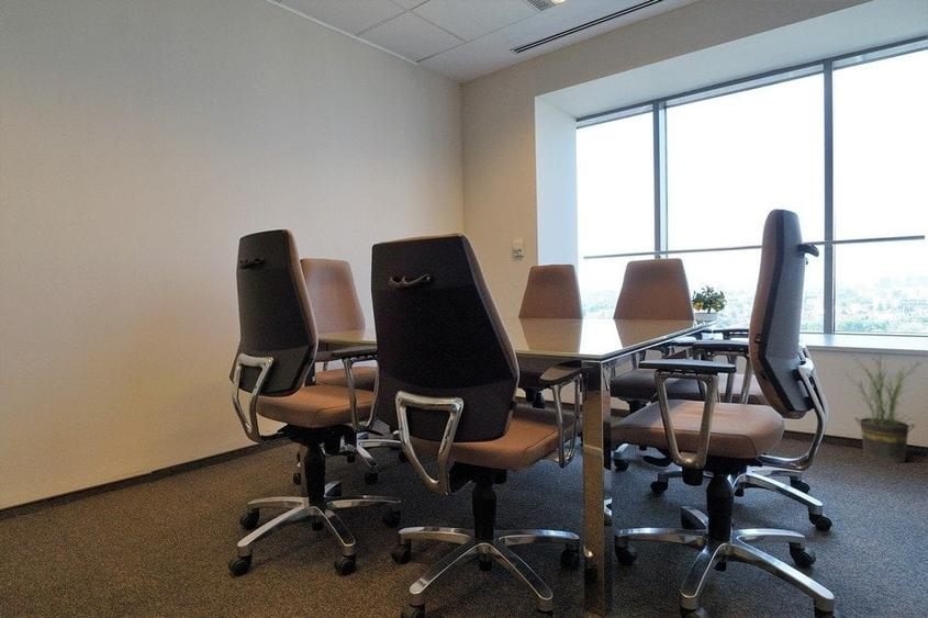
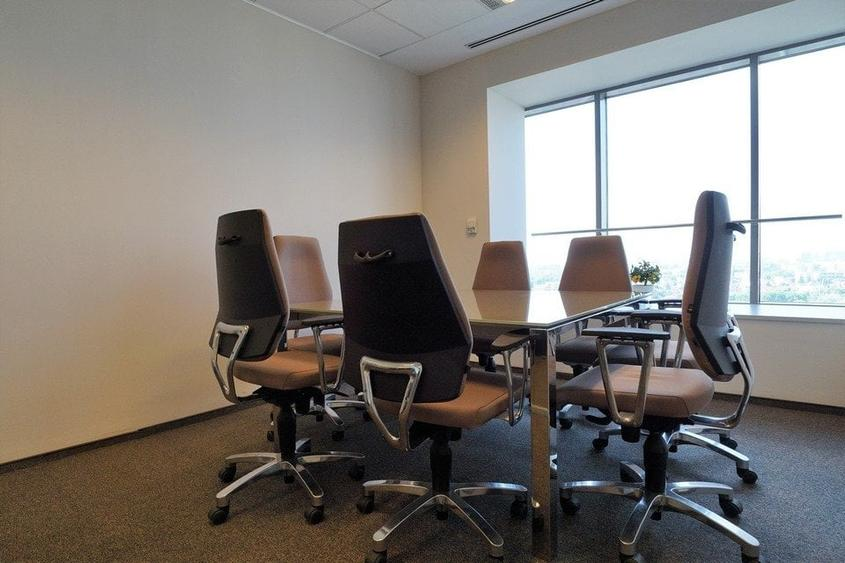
- potted plant (881, 404)
